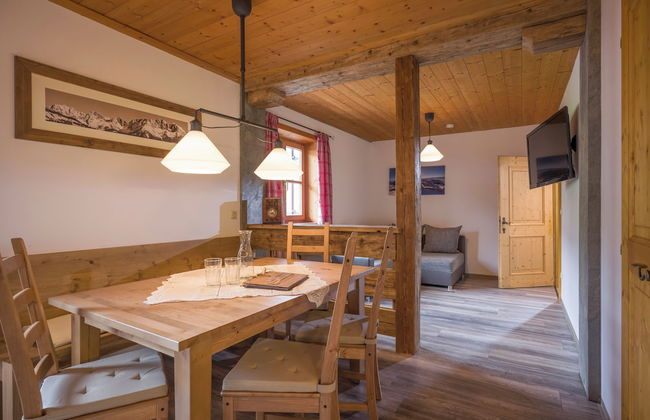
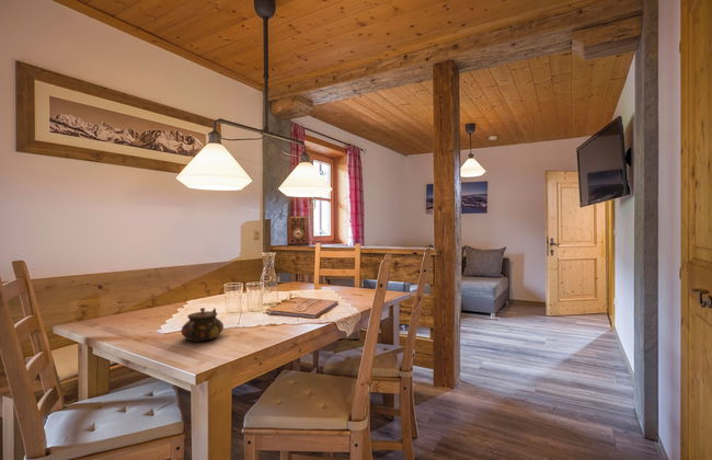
+ teapot (203, 322)
